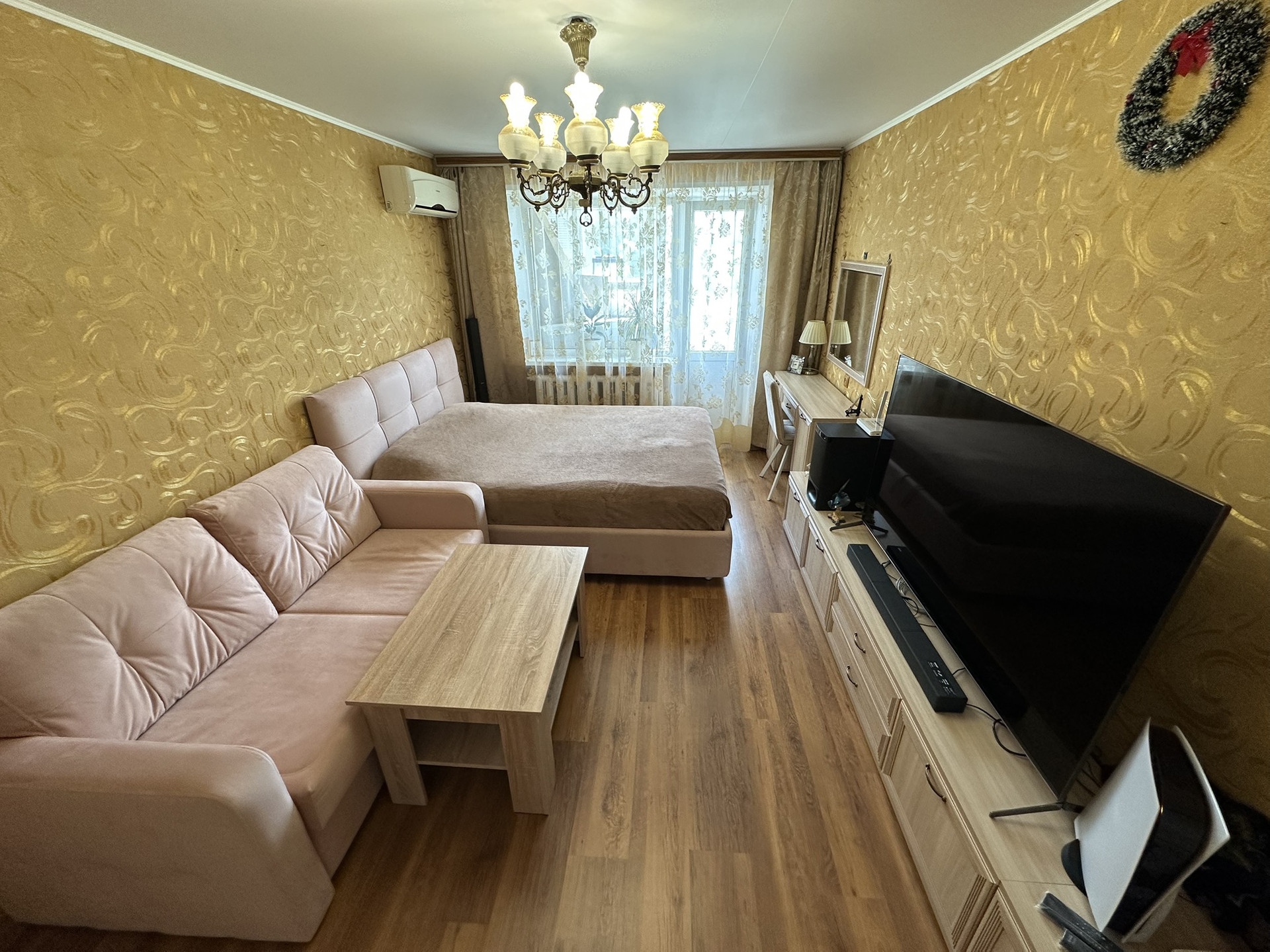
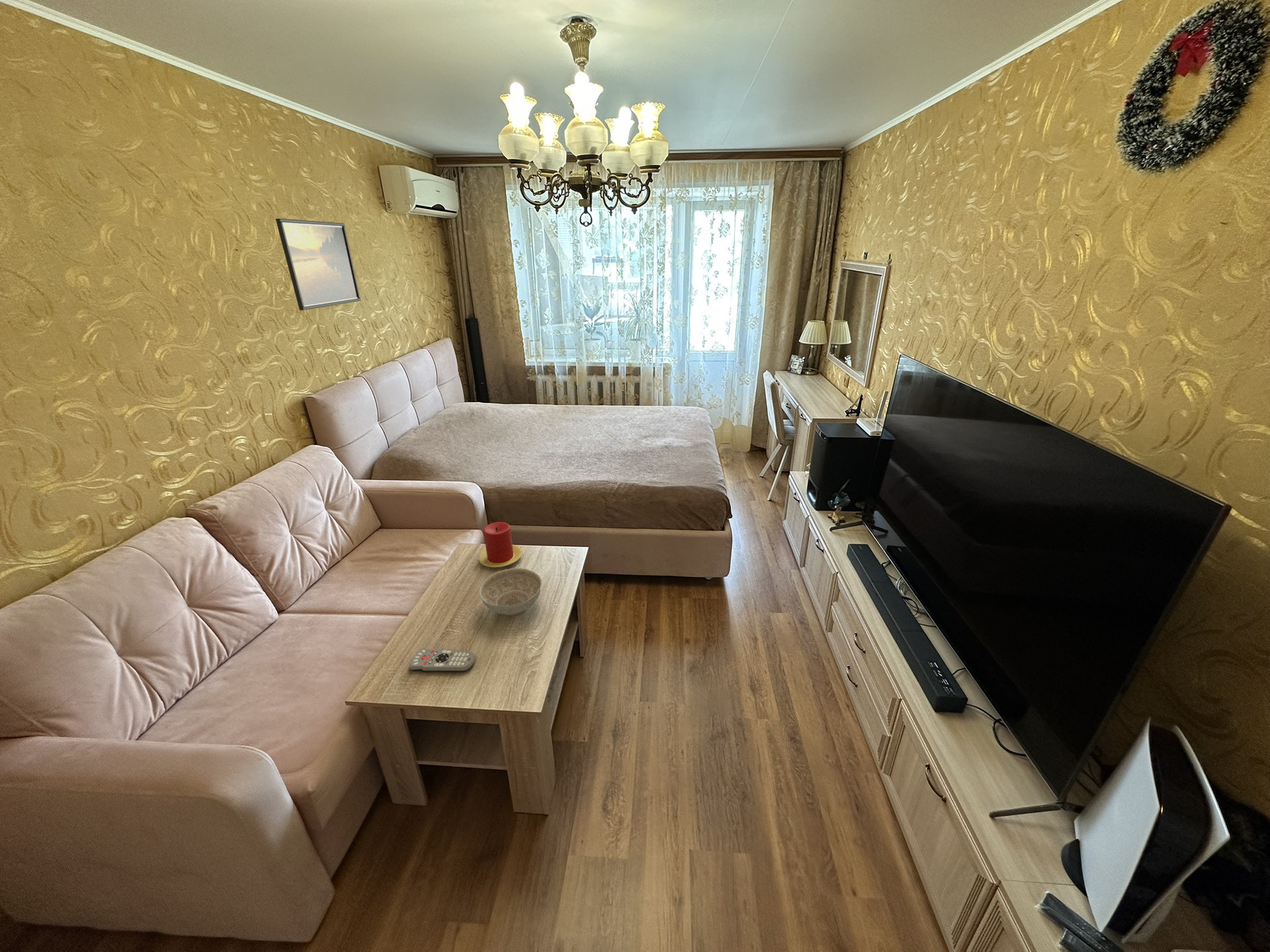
+ decorative bowl (512, 597)
+ remote control (443, 660)
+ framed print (323, 264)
+ candle (499, 543)
